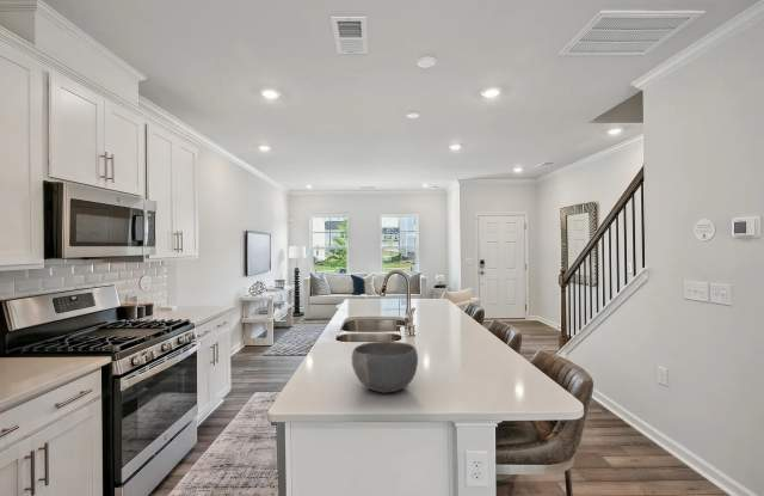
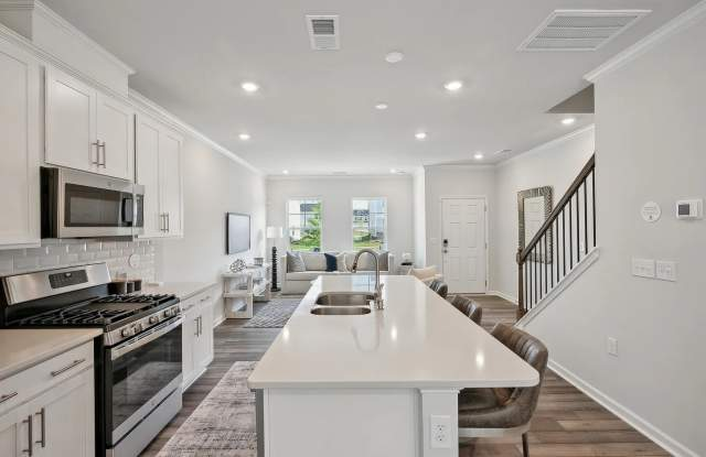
- bowl (384, 367)
